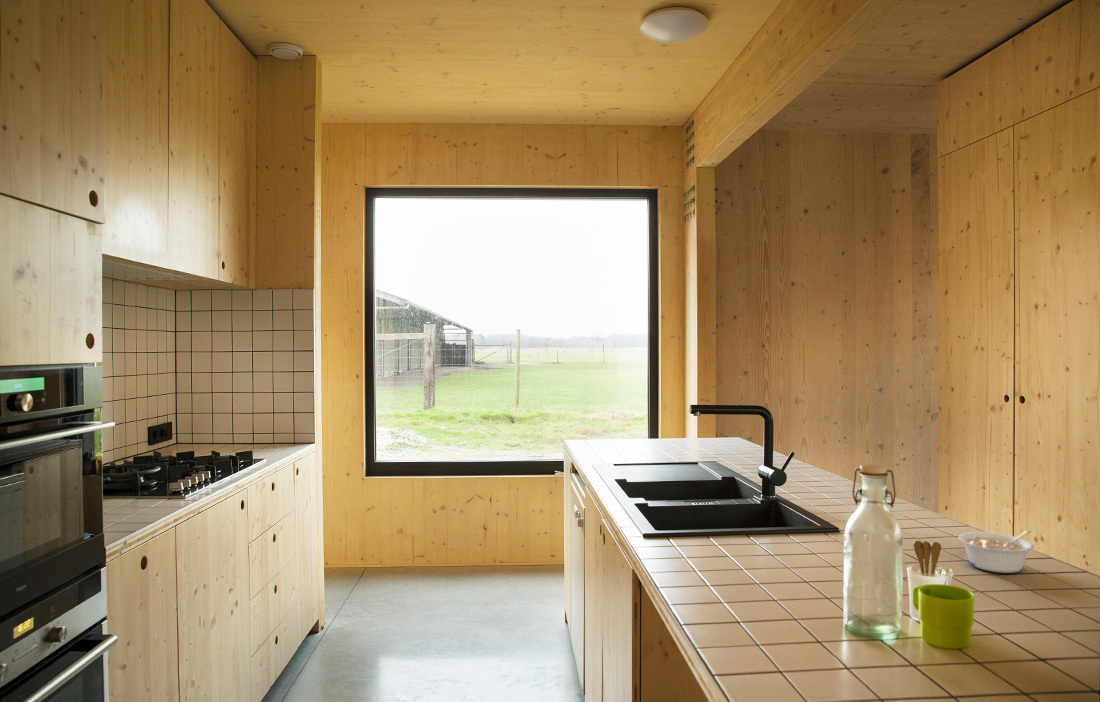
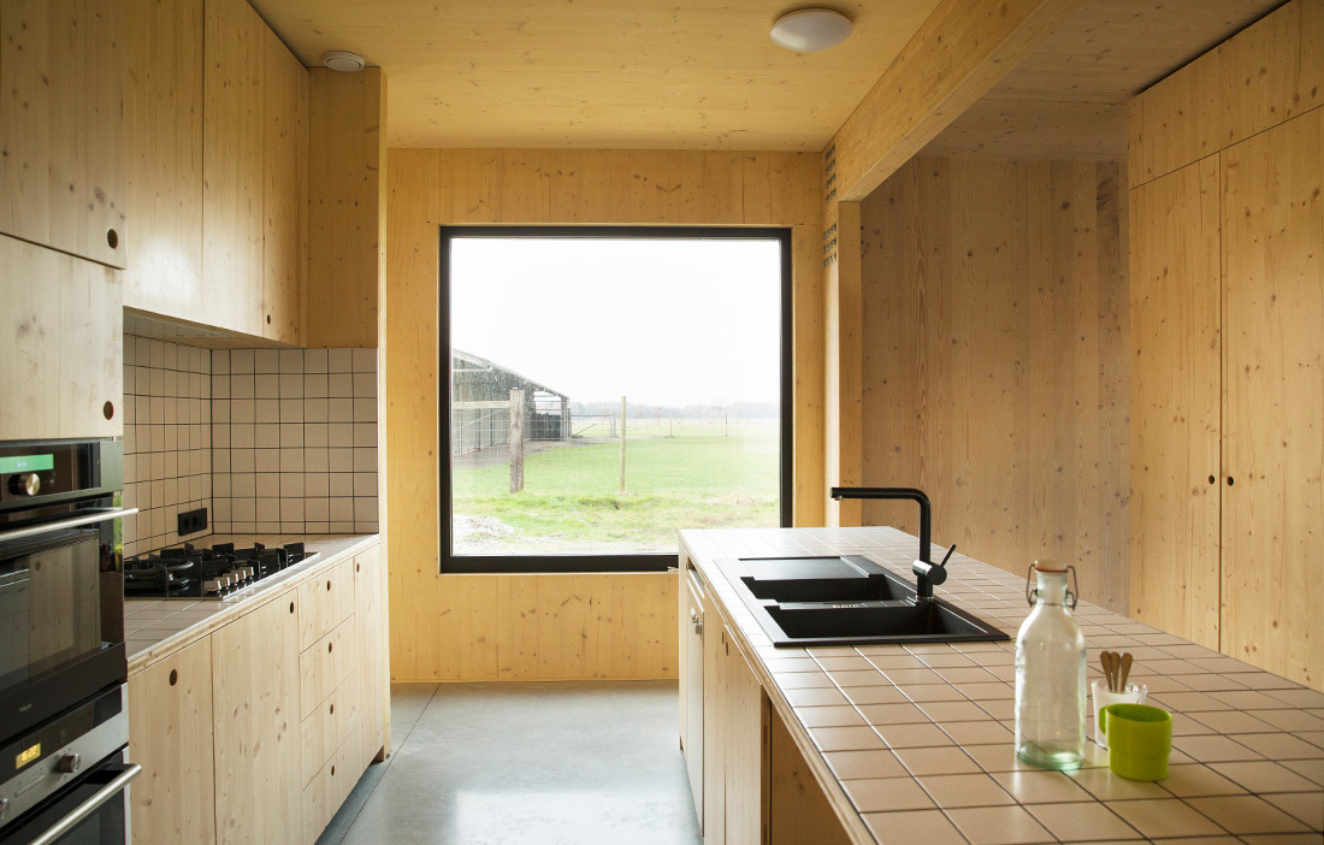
- legume (995, 550)
